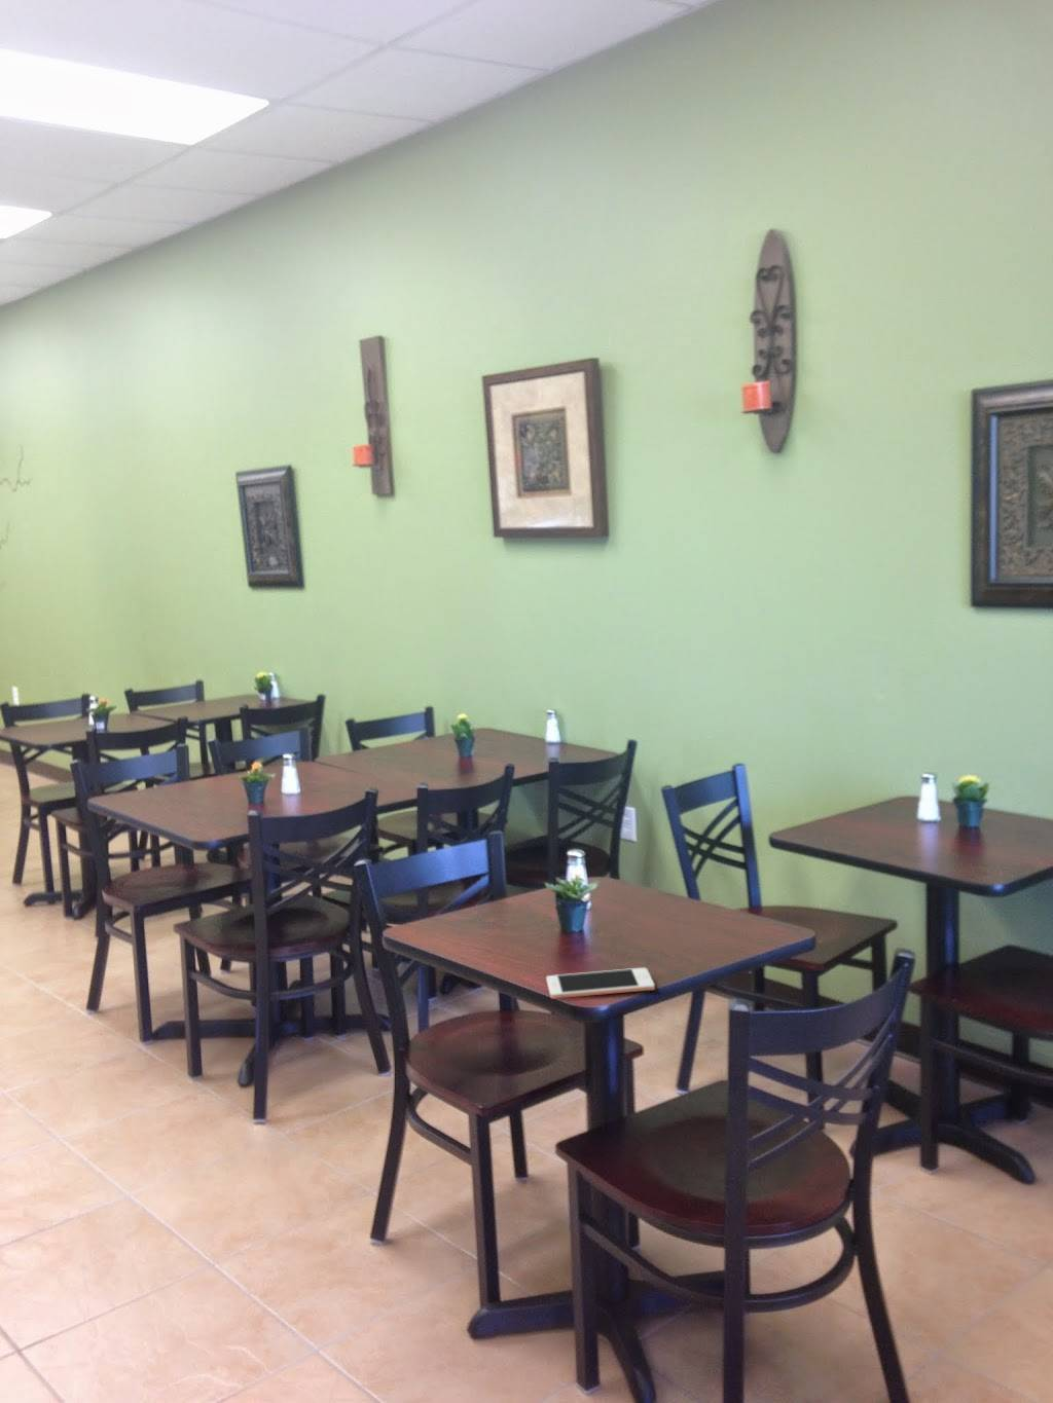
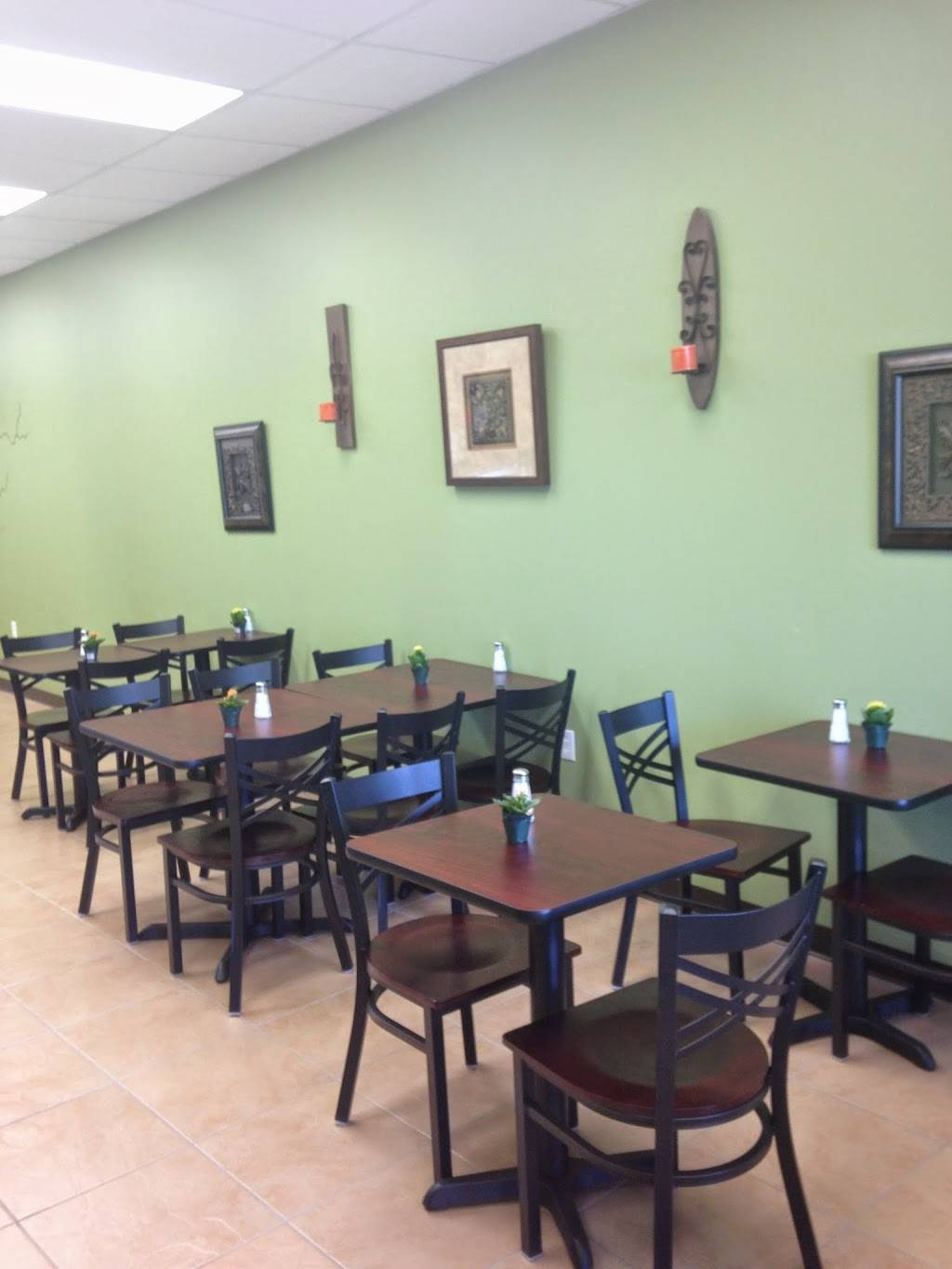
- cell phone (600, 983)
